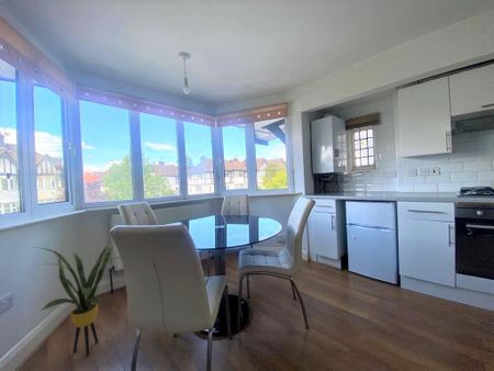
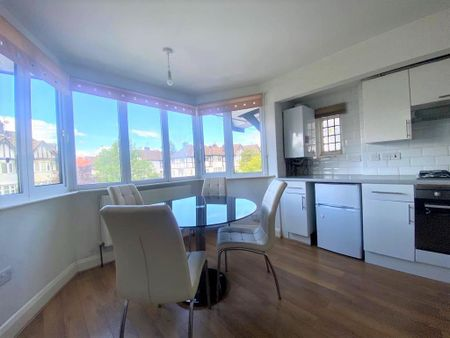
- house plant (81, 294)
